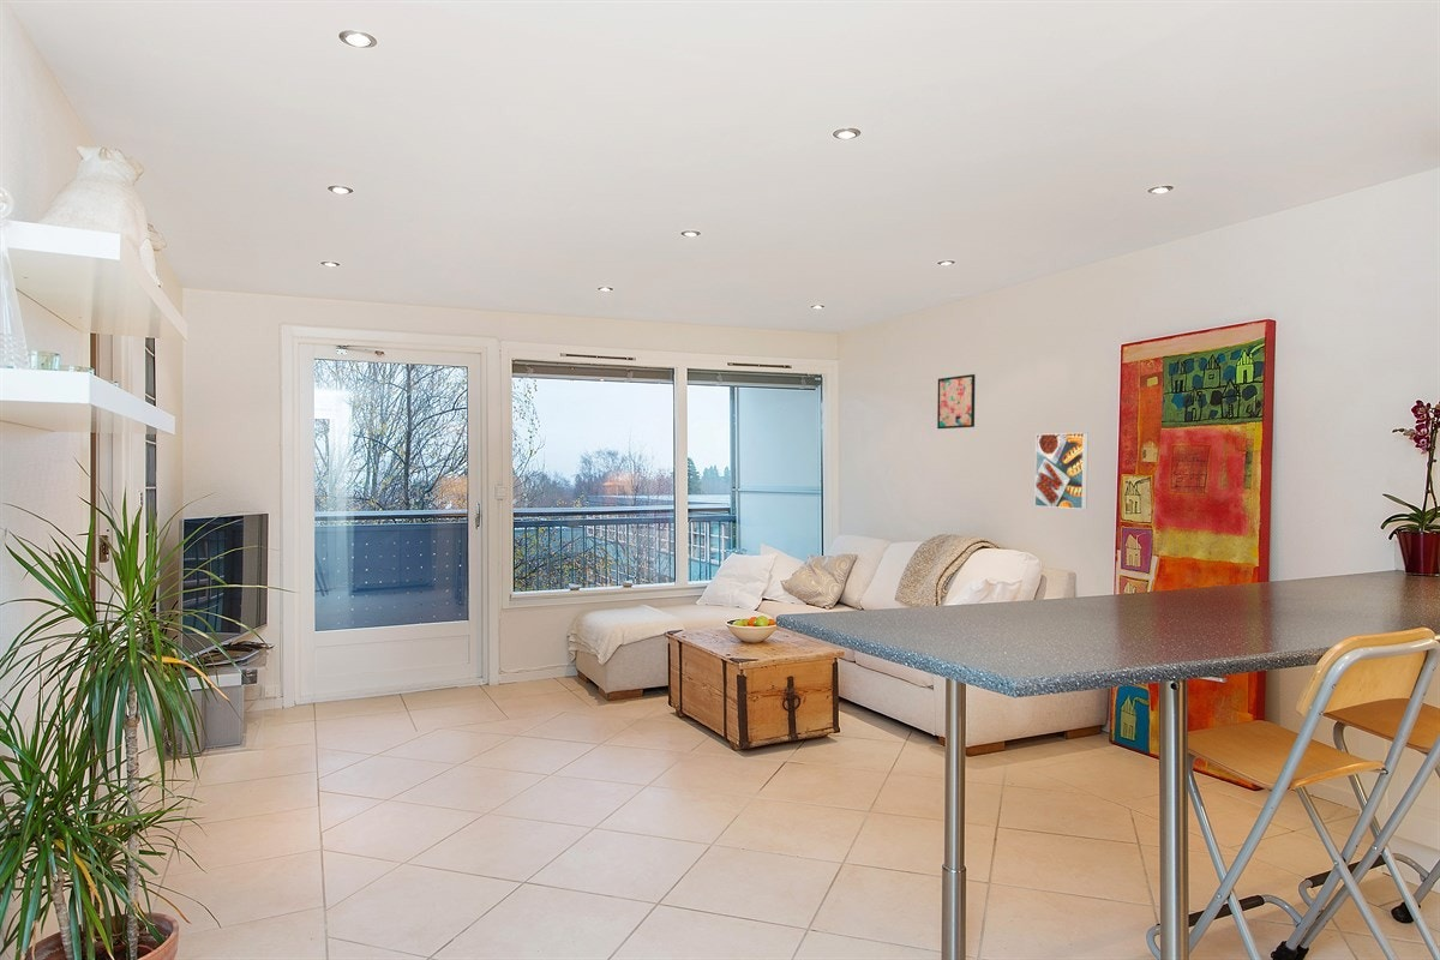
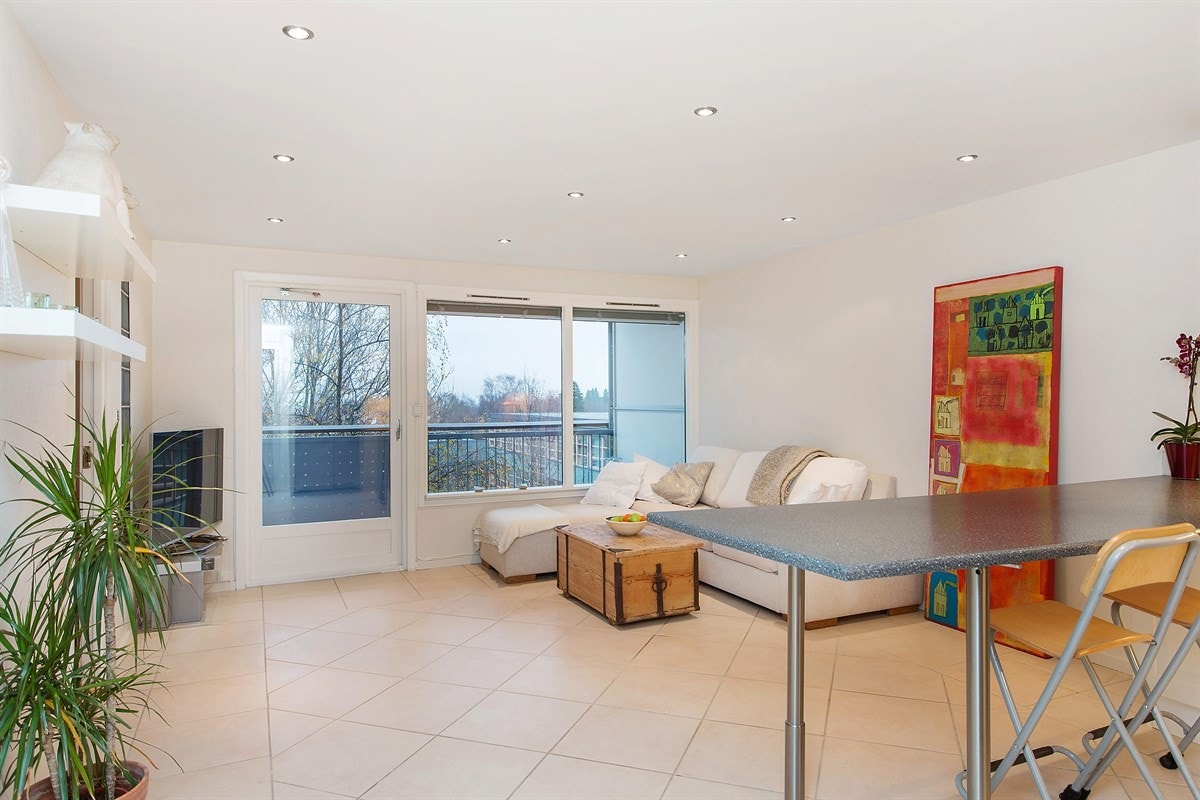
- wall art (955, 402)
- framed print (1060, 470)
